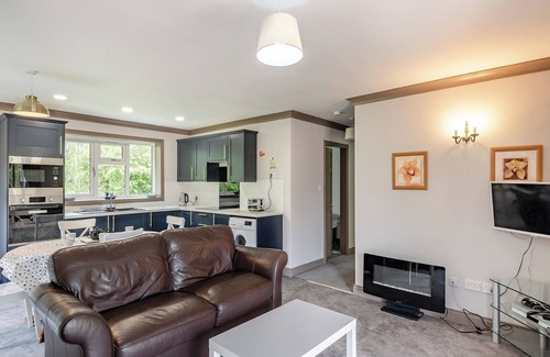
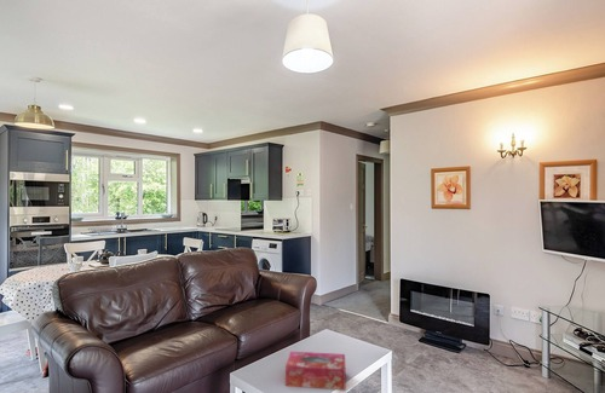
+ tissue box (316, 369)
